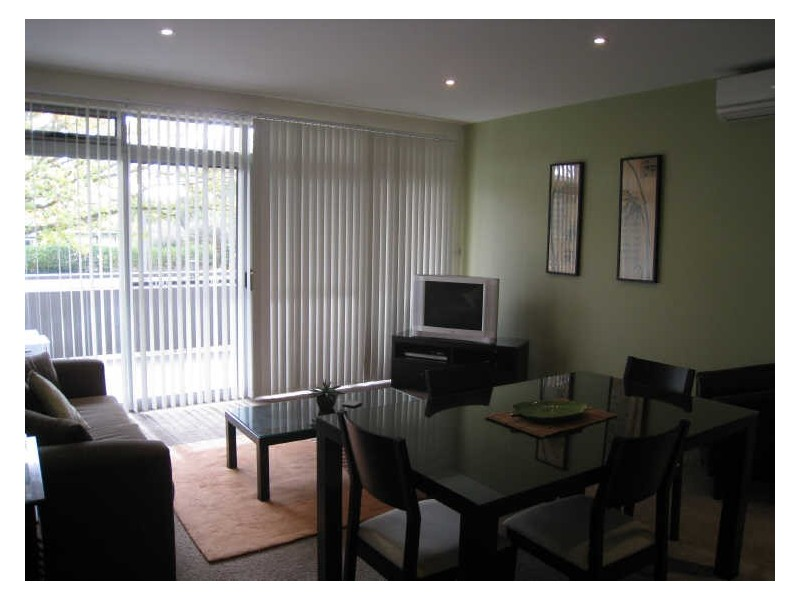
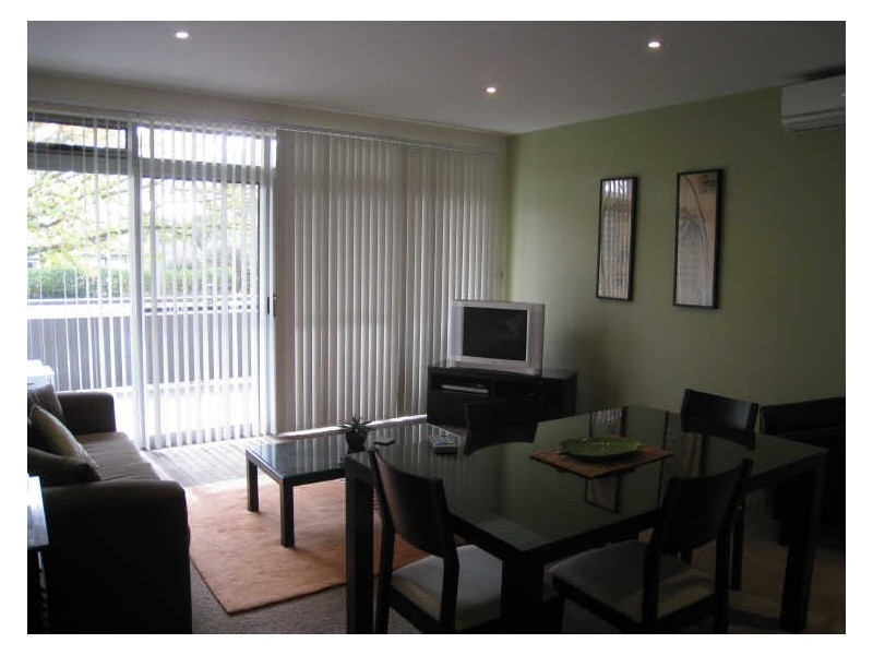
+ remote control (442, 443)
